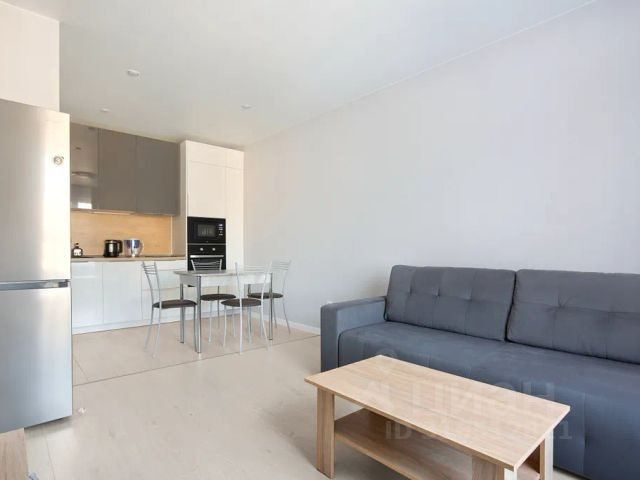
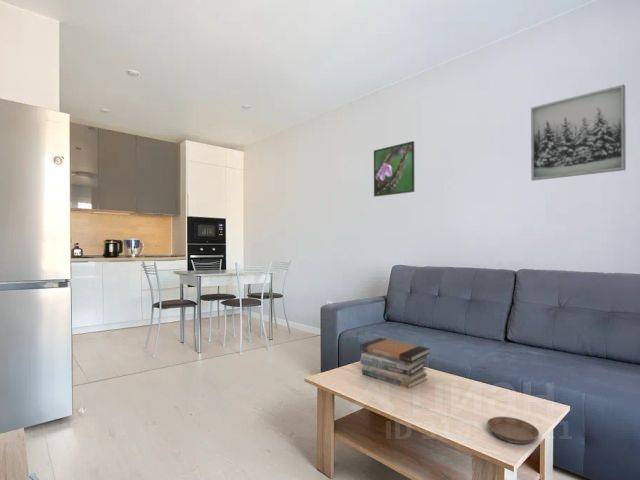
+ saucer (512, 431)
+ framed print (393, 170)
+ book stack (393, 361)
+ wall art (574, 136)
